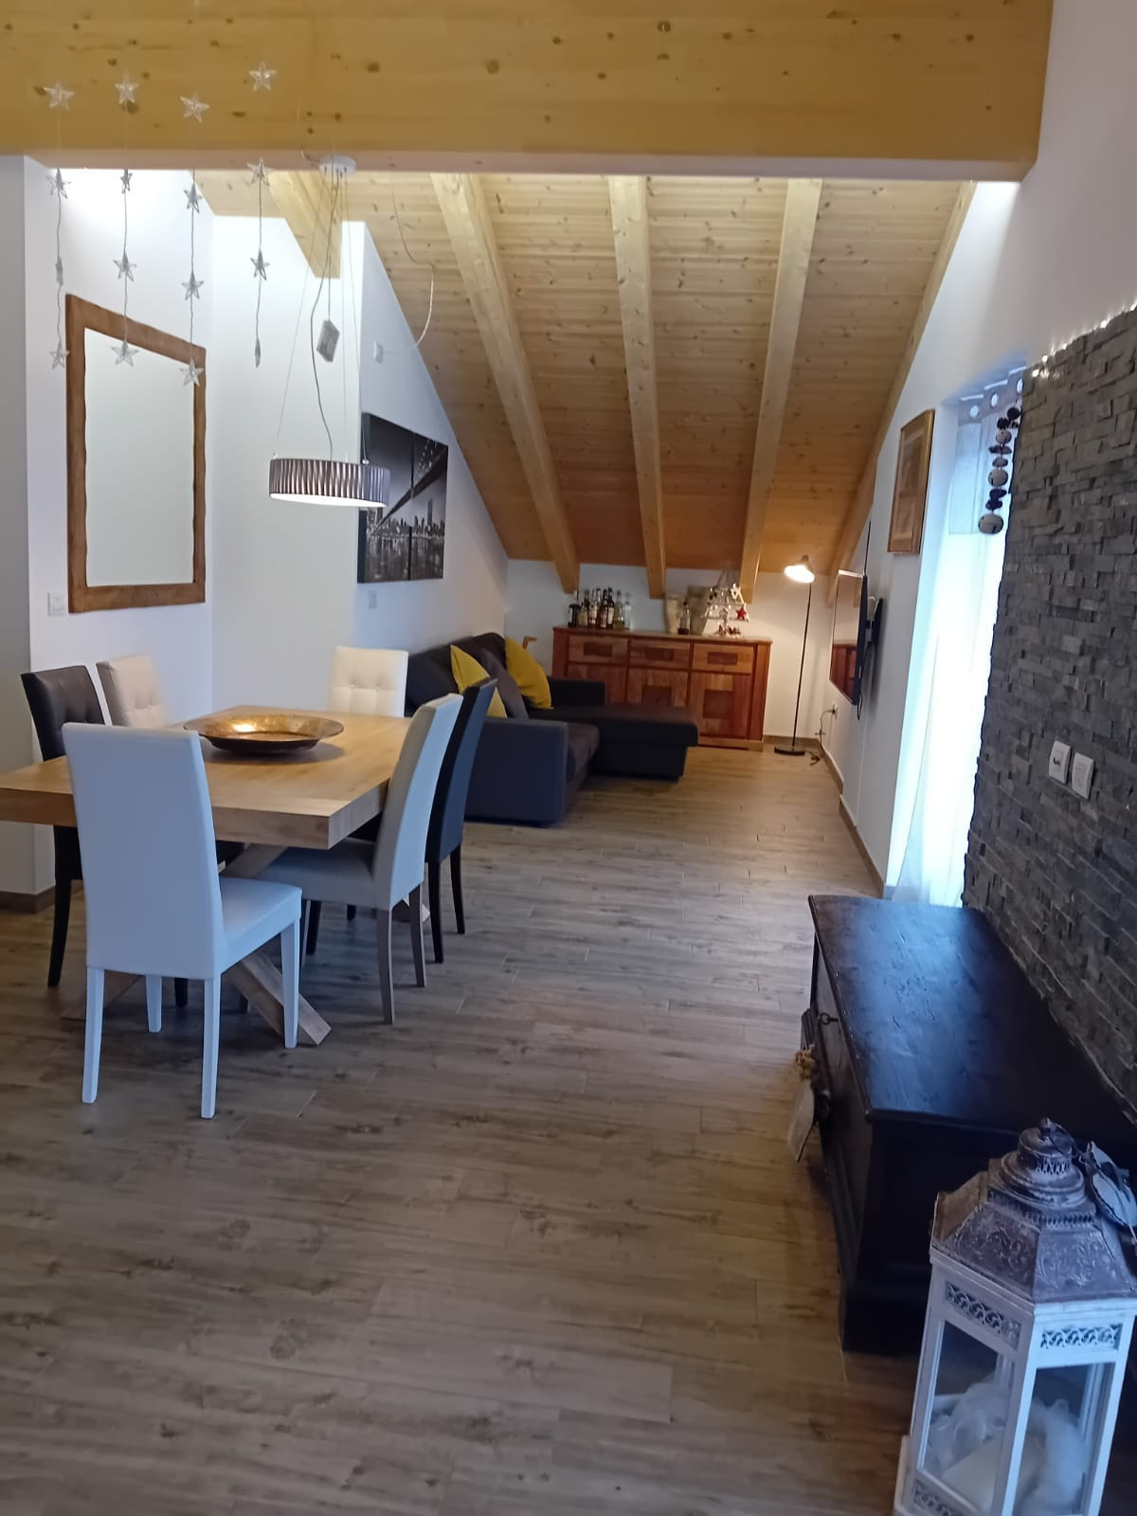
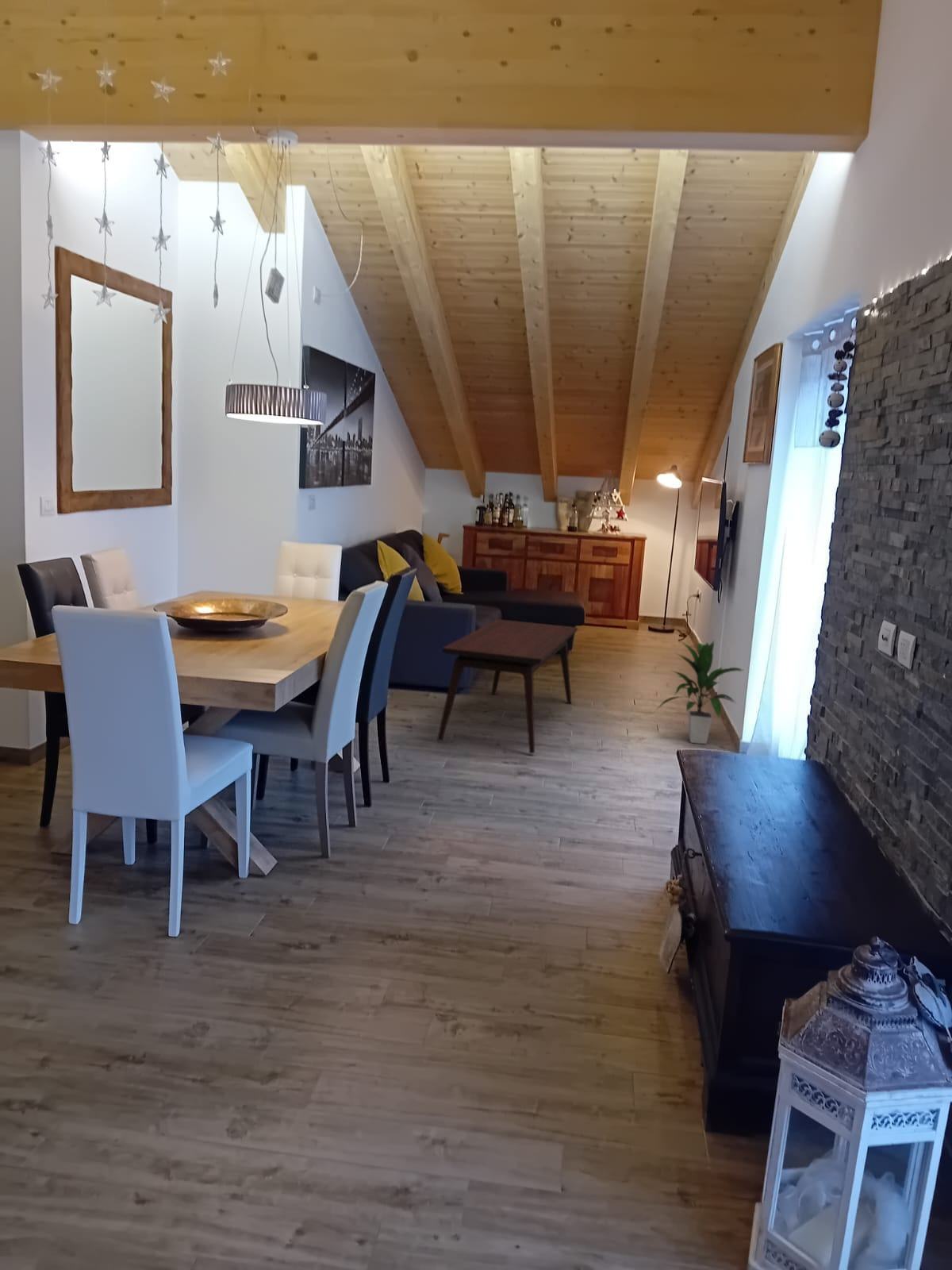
+ indoor plant (700, 689)
+ coffee table (513, 672)
